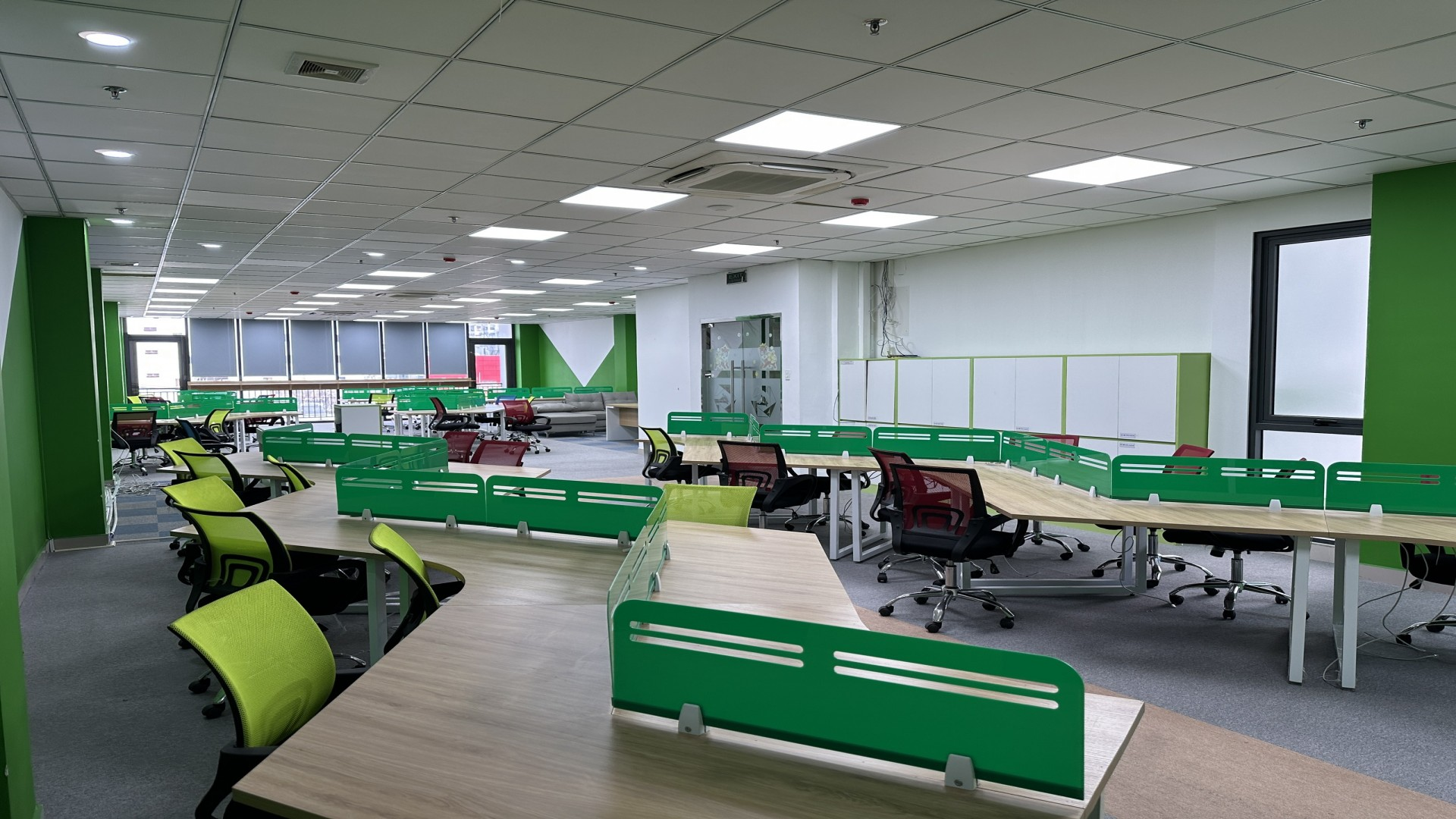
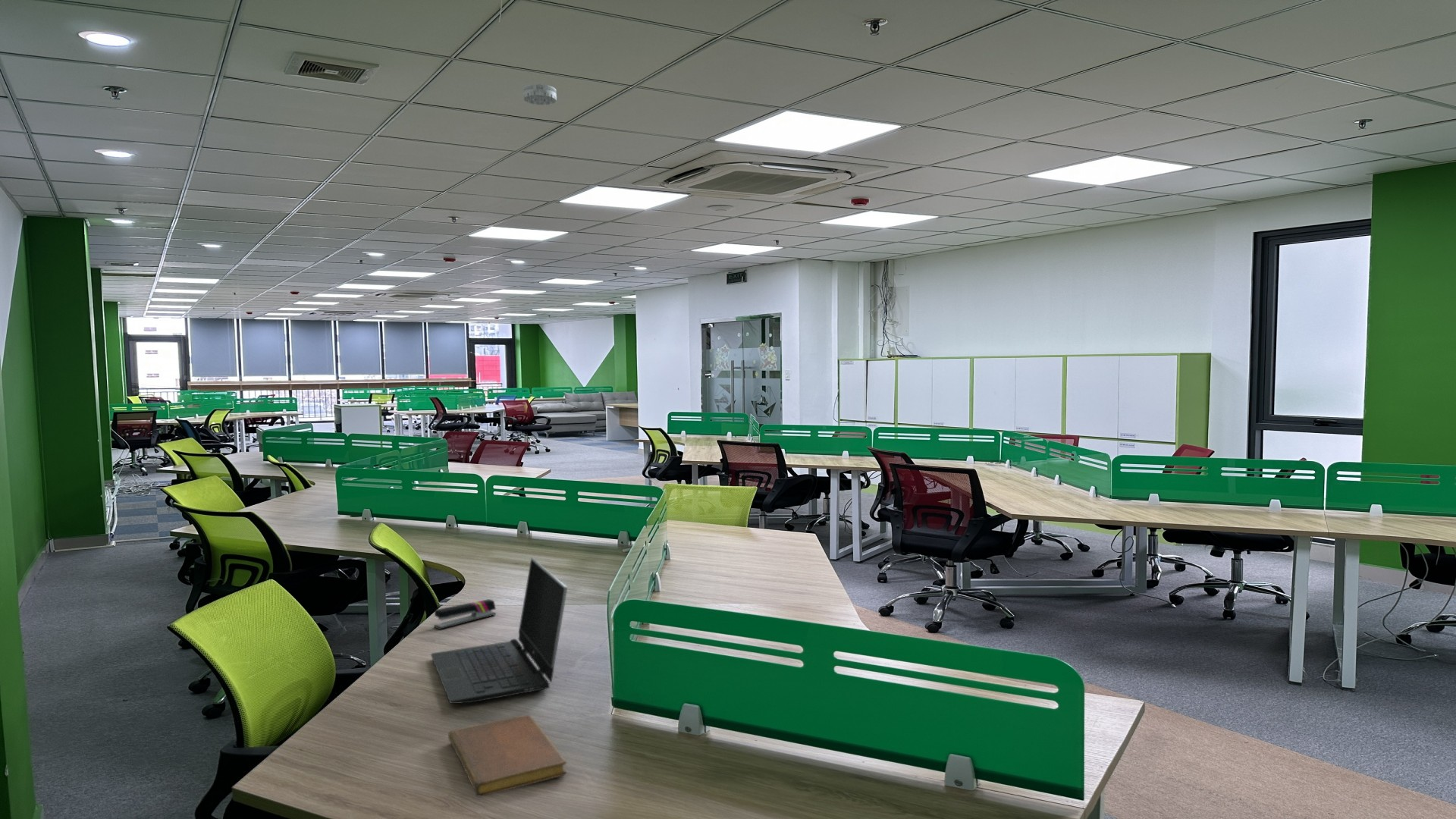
+ laptop computer (500, 642)
+ stapler (466, 612)
+ notebook (505, 752)
+ smoke detector (539, 93)
